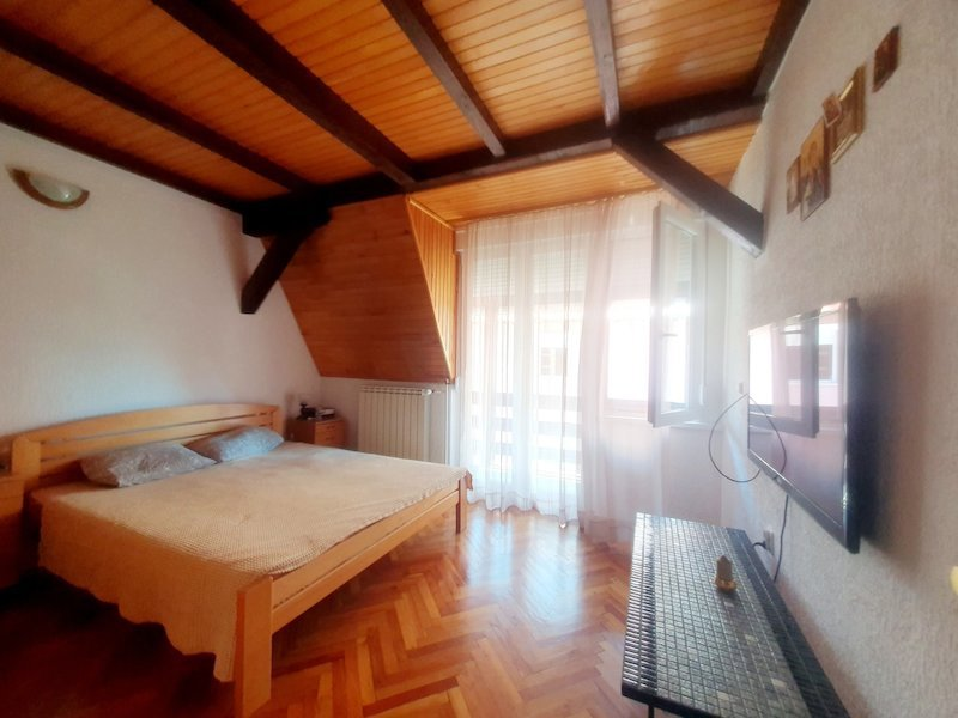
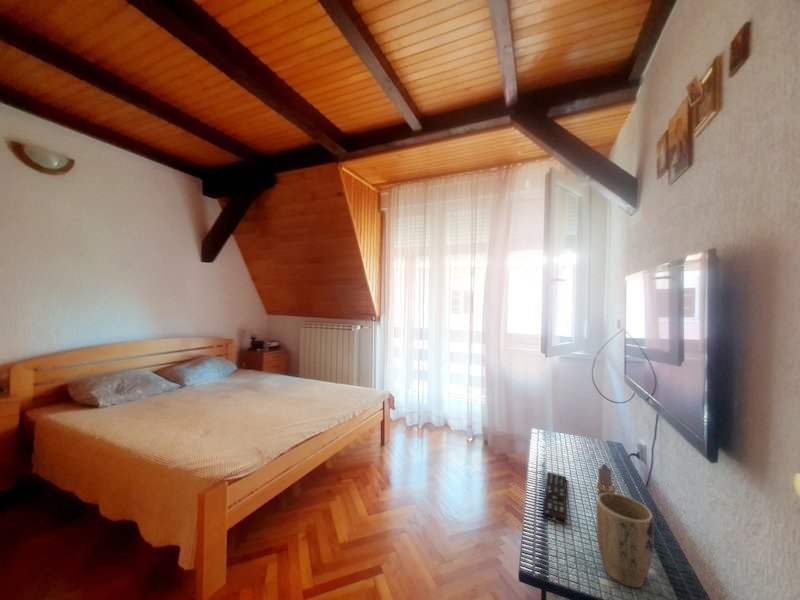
+ remote control (555, 494)
+ plant pot (623, 539)
